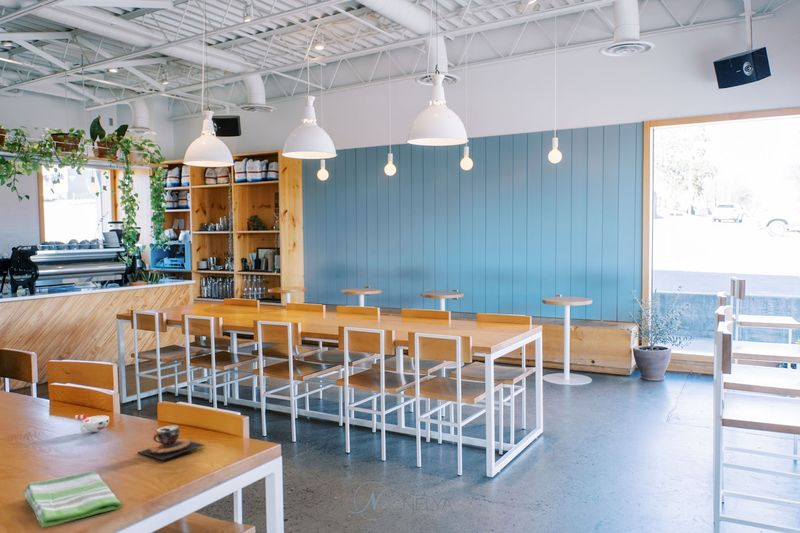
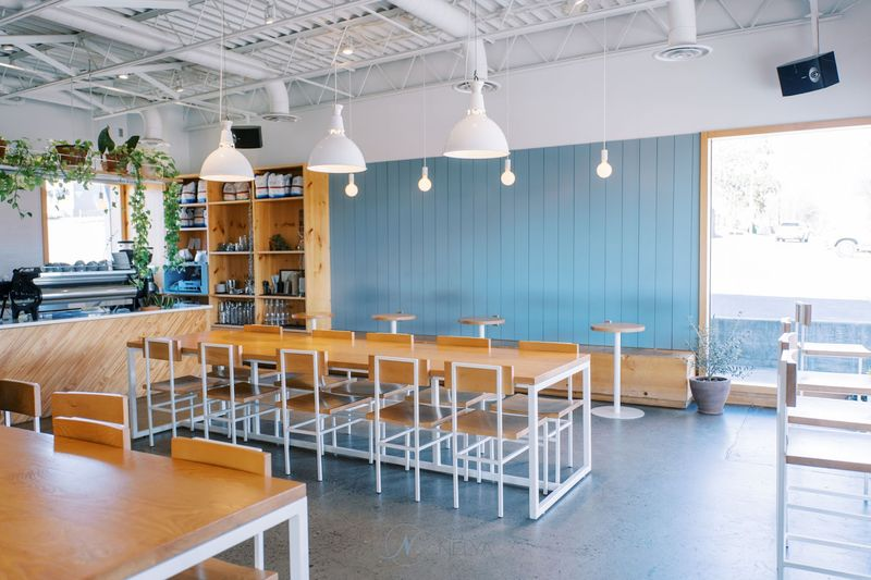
- cup (93, 422)
- dish towel (72, 495)
- teacup (171, 439)
